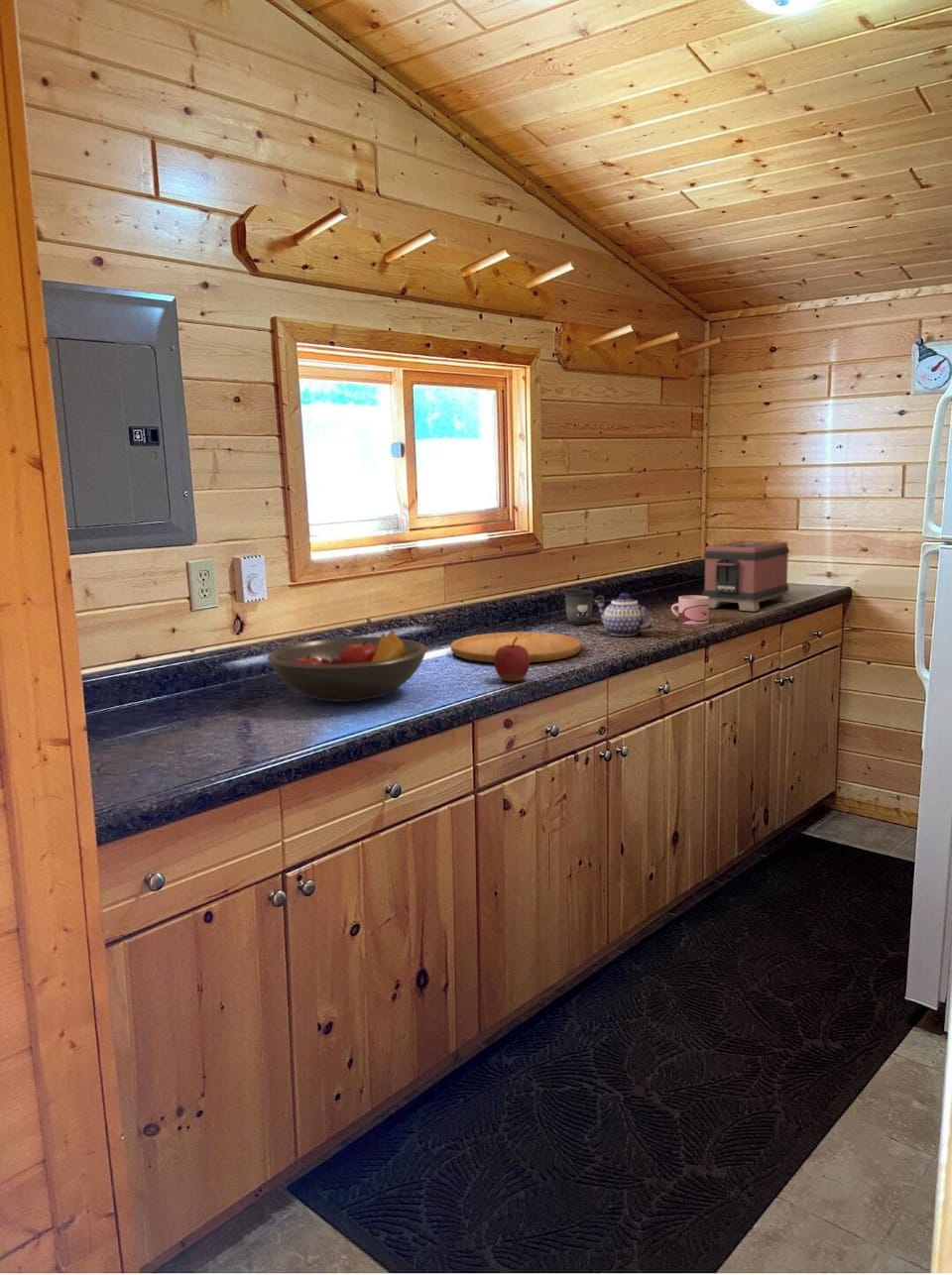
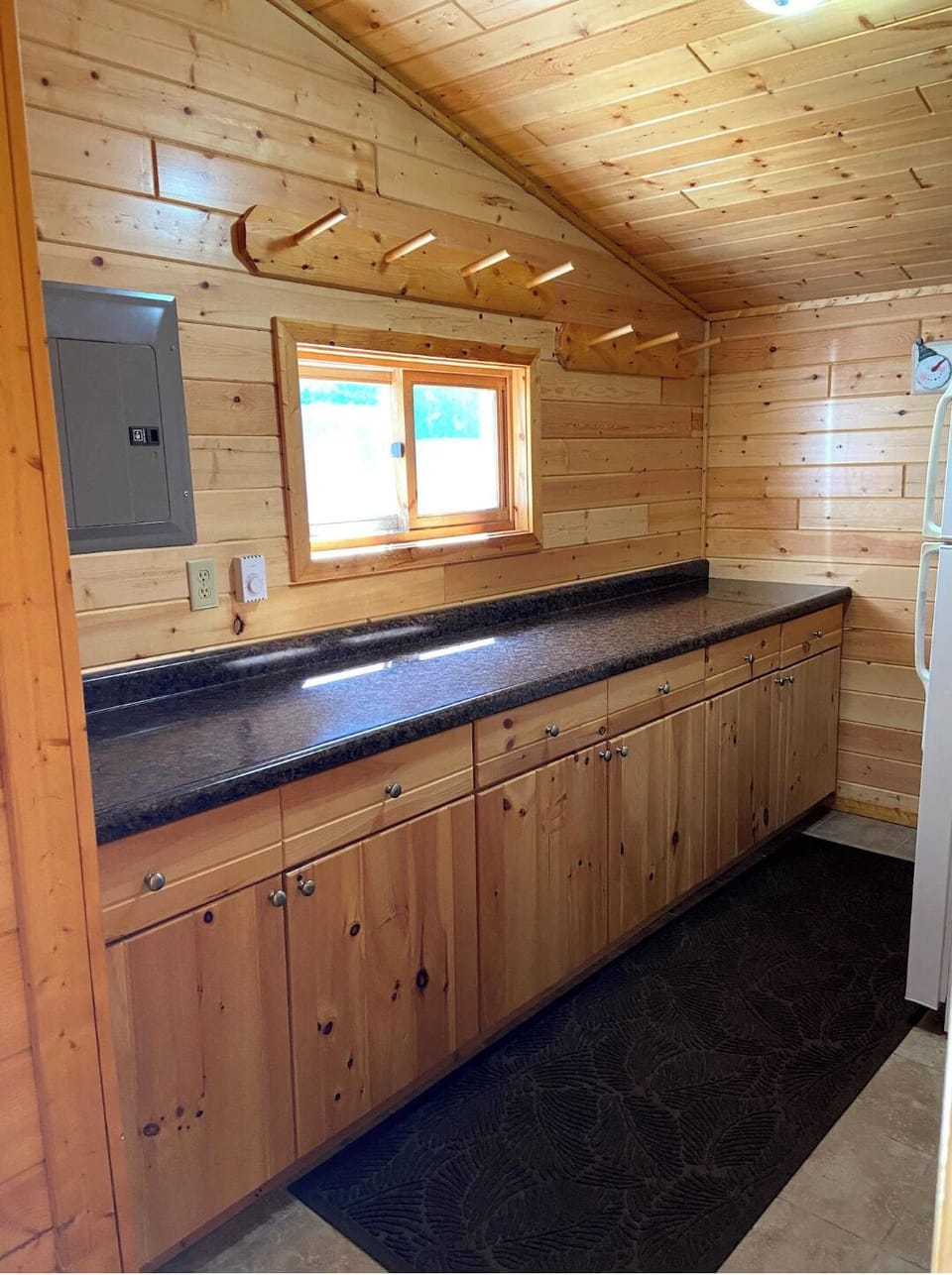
- mug (689, 609)
- cutting board (516, 644)
- mug (584, 607)
- toaster (745, 574)
- apple (512, 658)
- teapot (623, 613)
- fruit bowl (349, 666)
